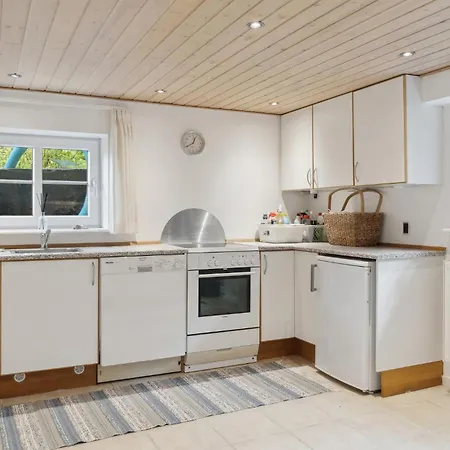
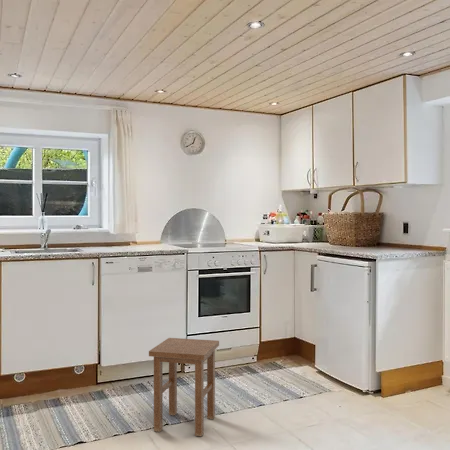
+ stool (176, 384)
